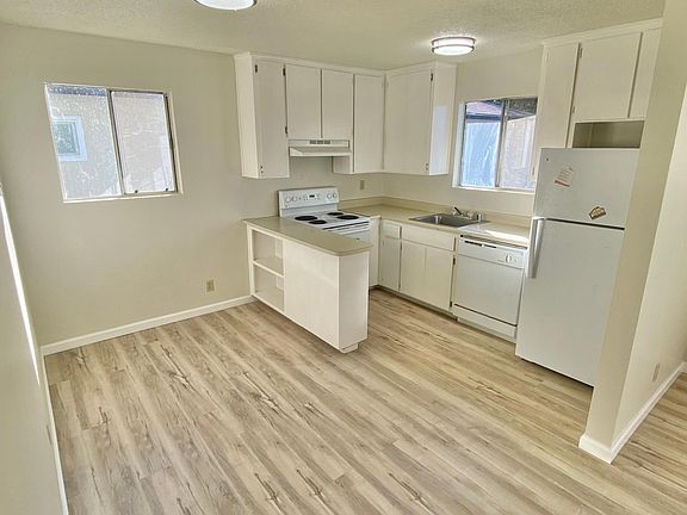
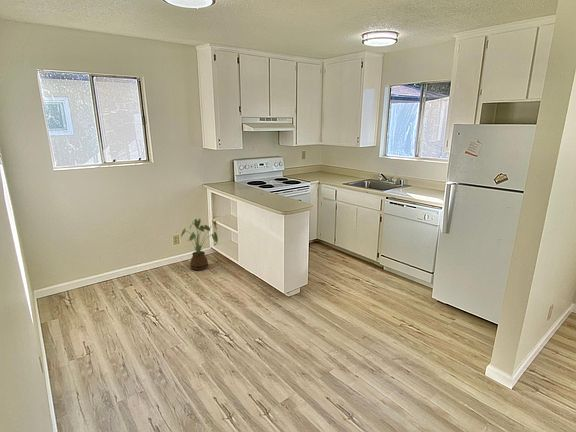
+ house plant (201, 245)
